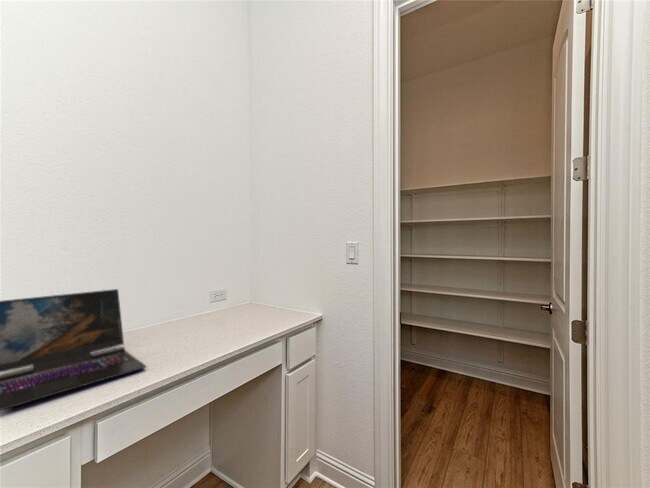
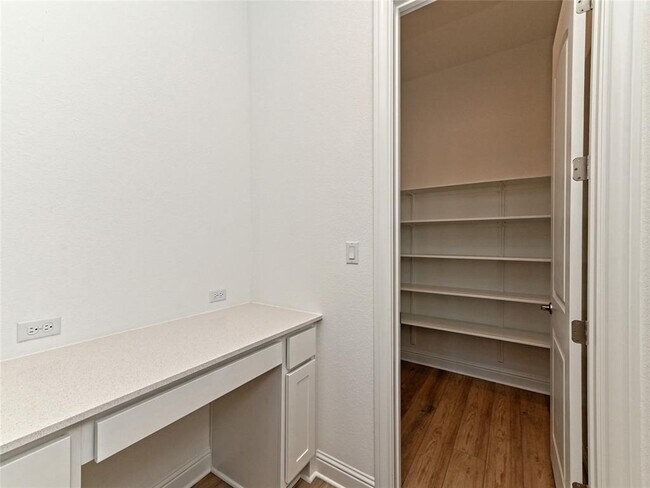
- laptop (68, 337)
